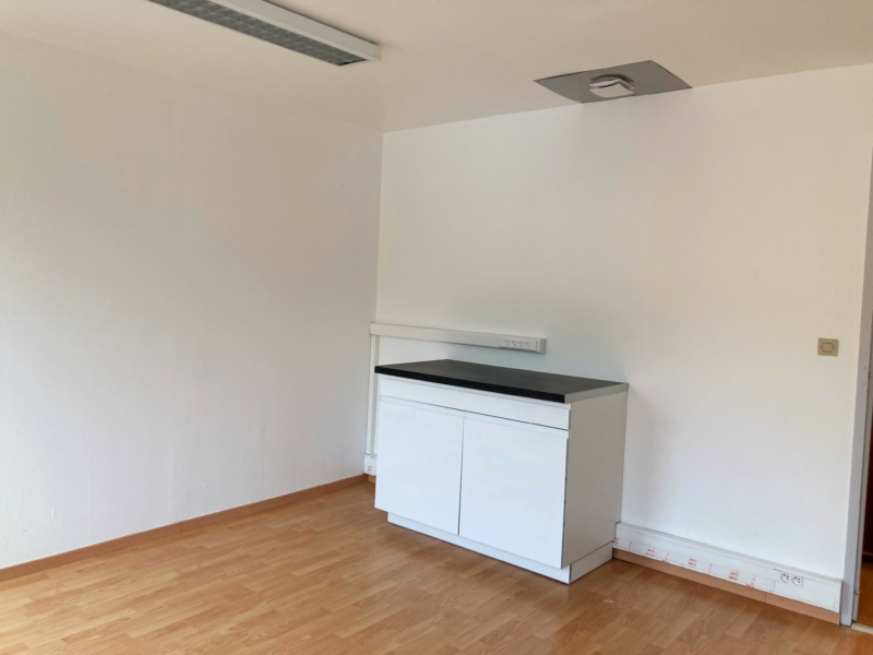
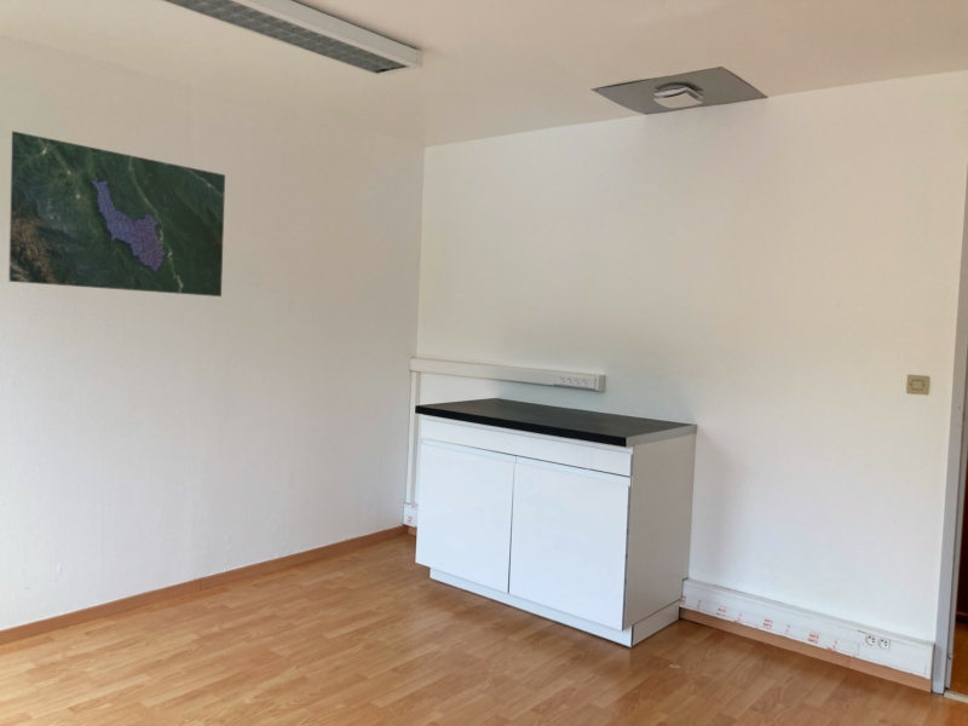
+ map (127, 223)
